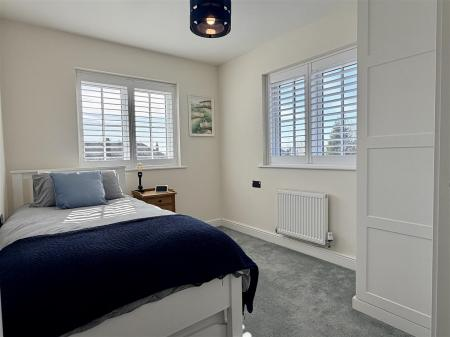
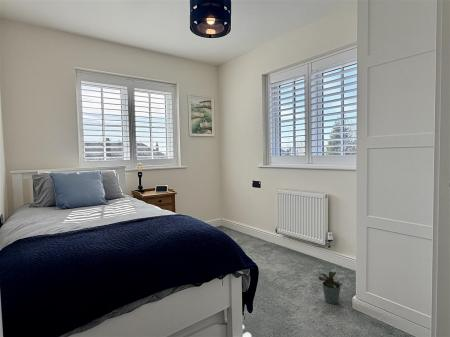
+ potted plant (329, 285)
